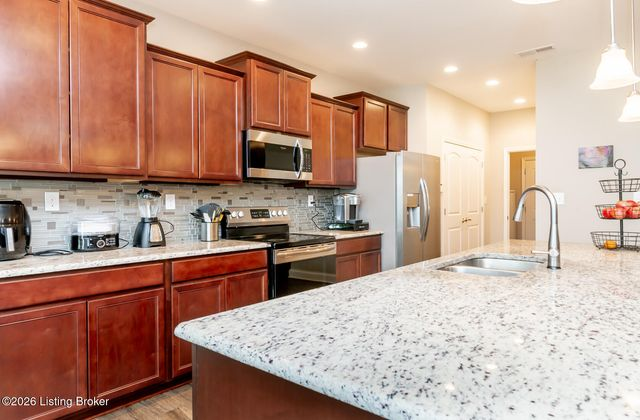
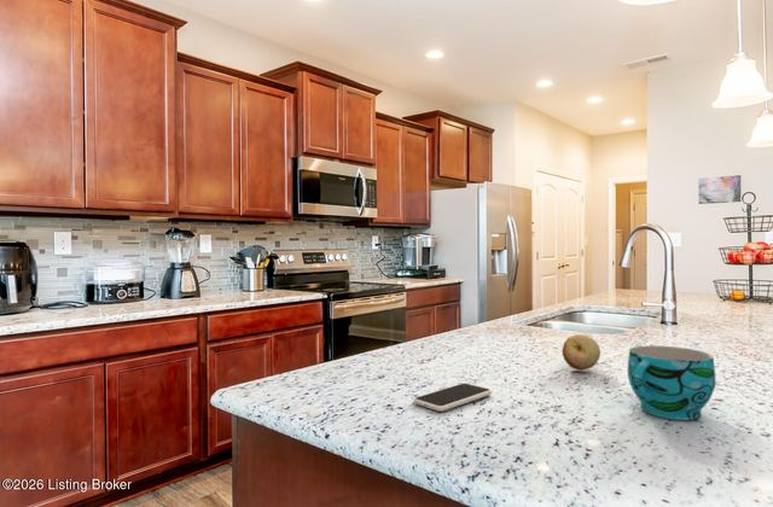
+ fruit (581, 351)
+ cup (669, 383)
+ smartphone (453, 396)
